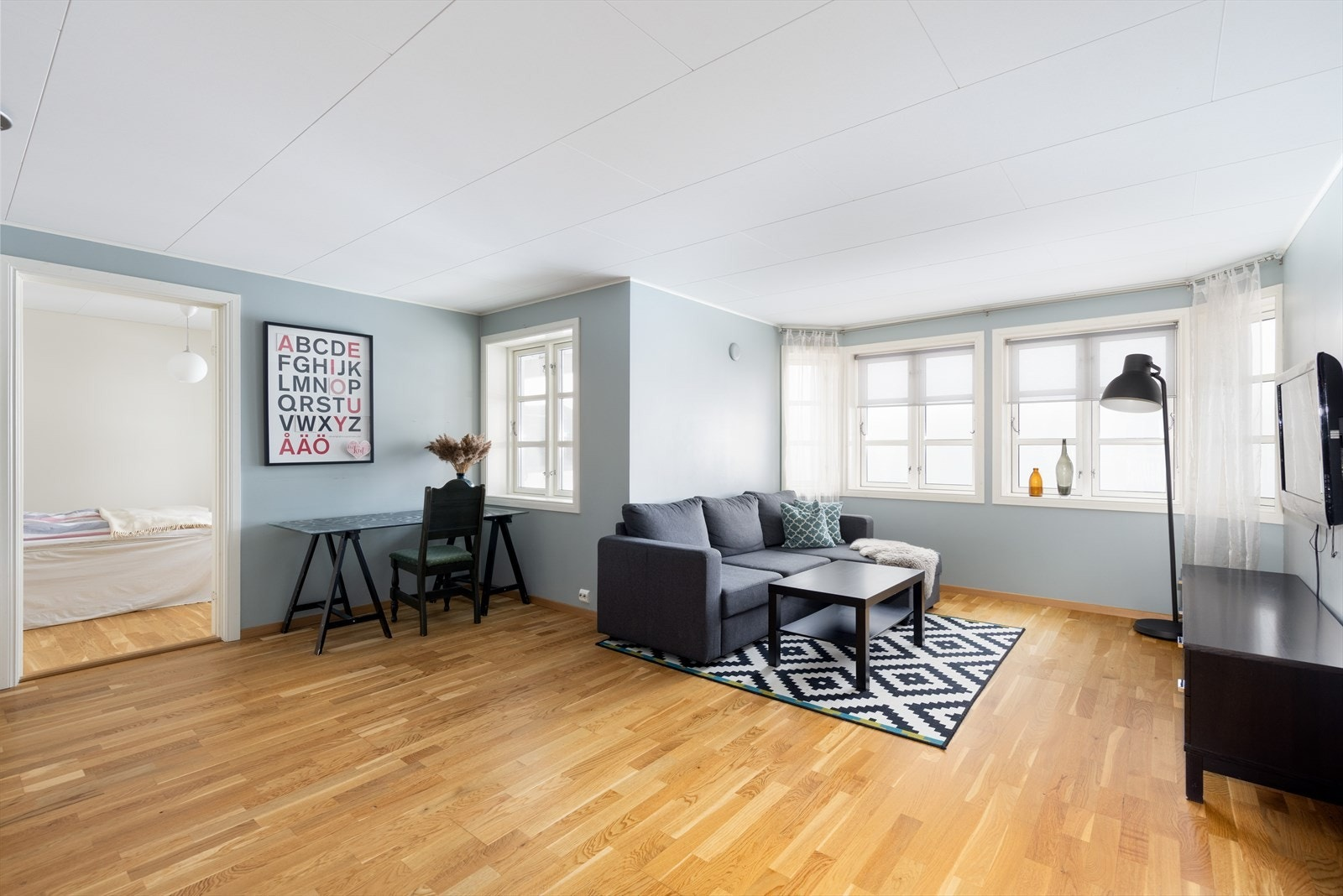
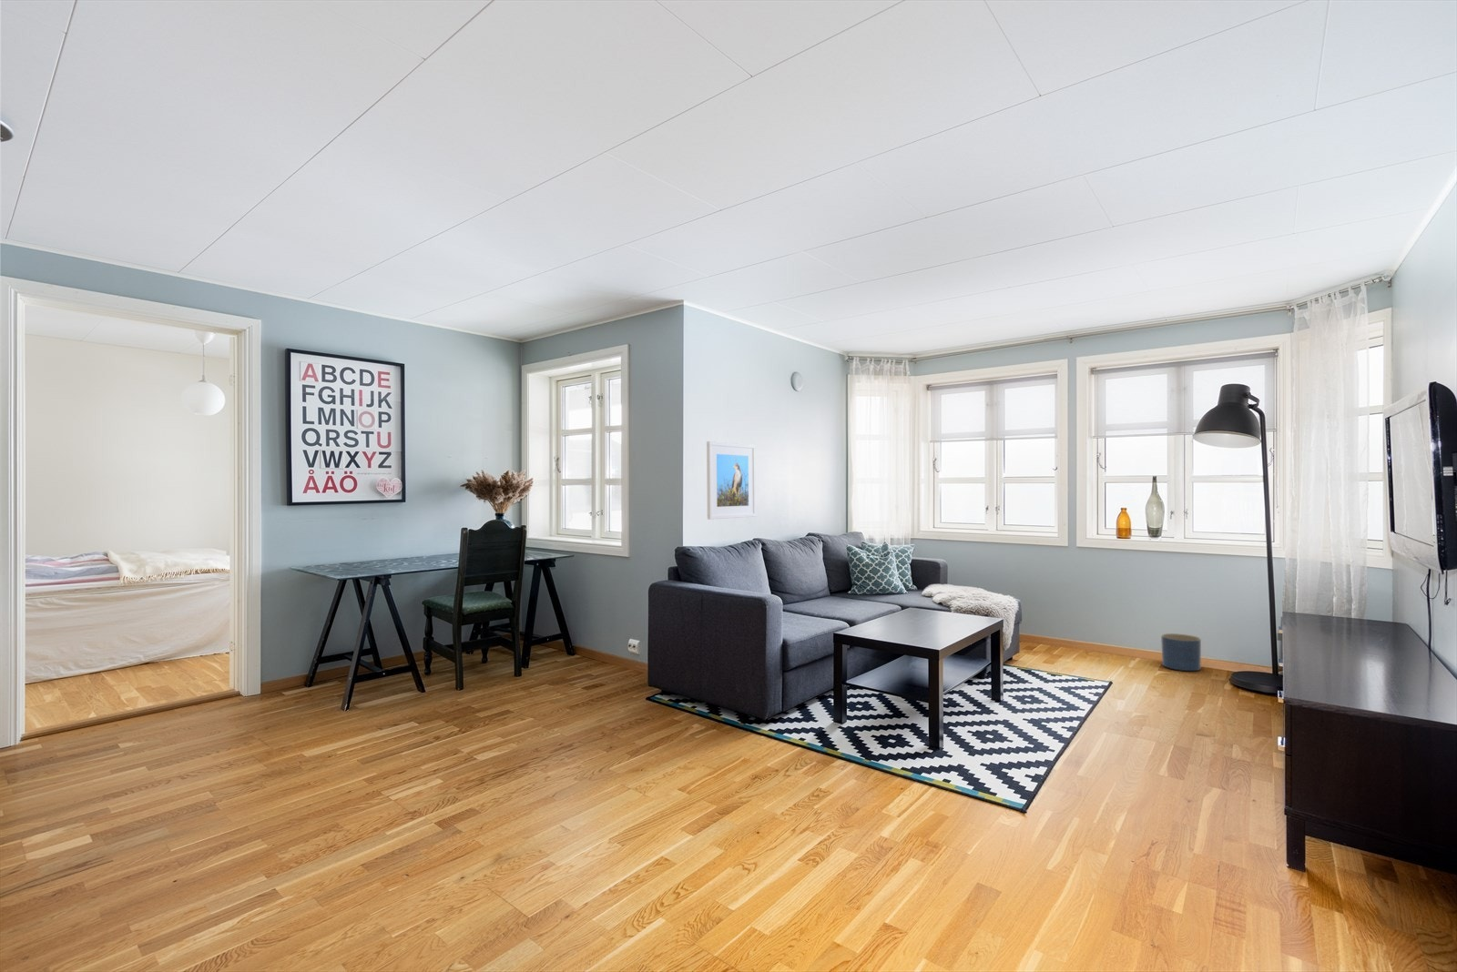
+ planter (1180, 652)
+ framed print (732, 481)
